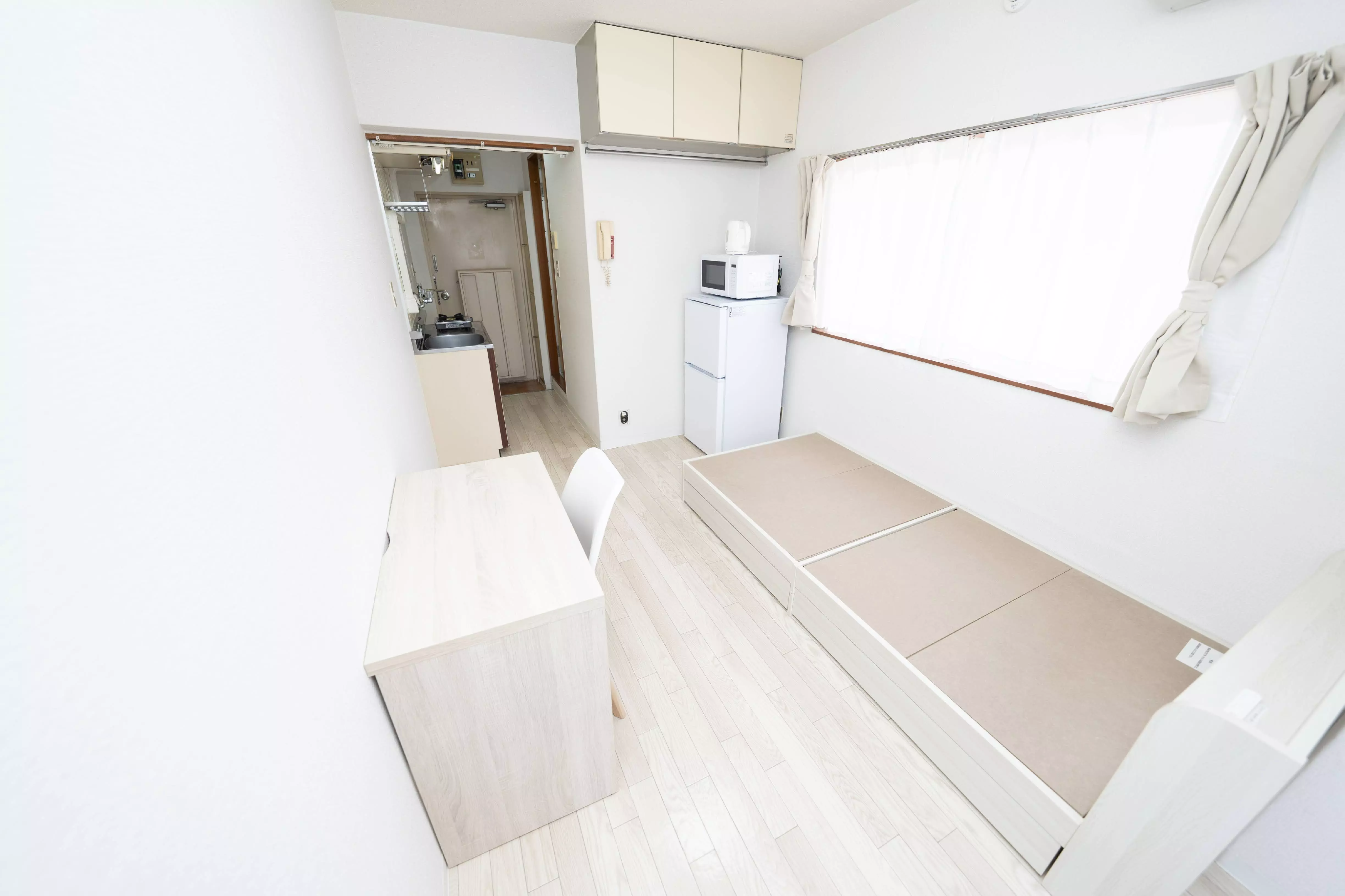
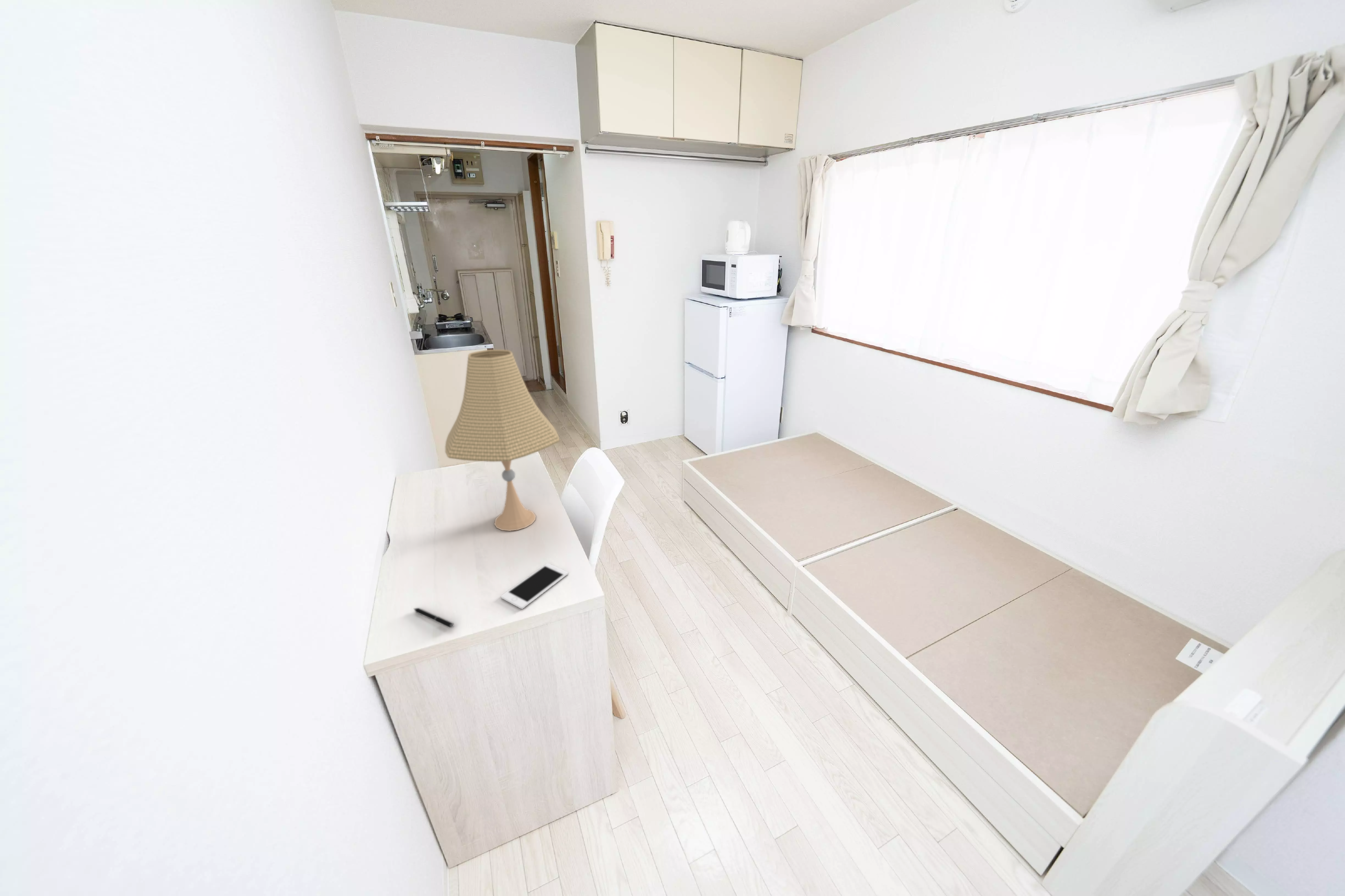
+ desk lamp (504, 443)
+ cell phone (536, 585)
+ pen (432, 617)
